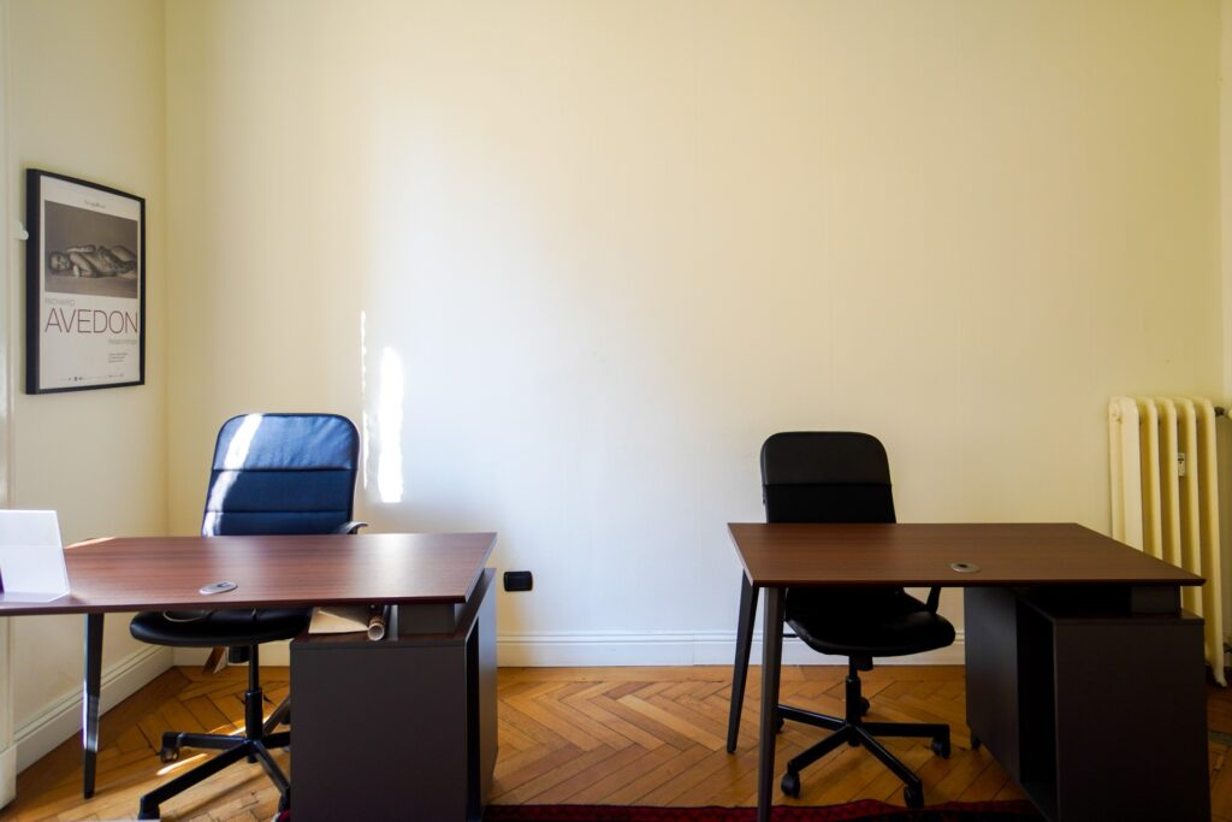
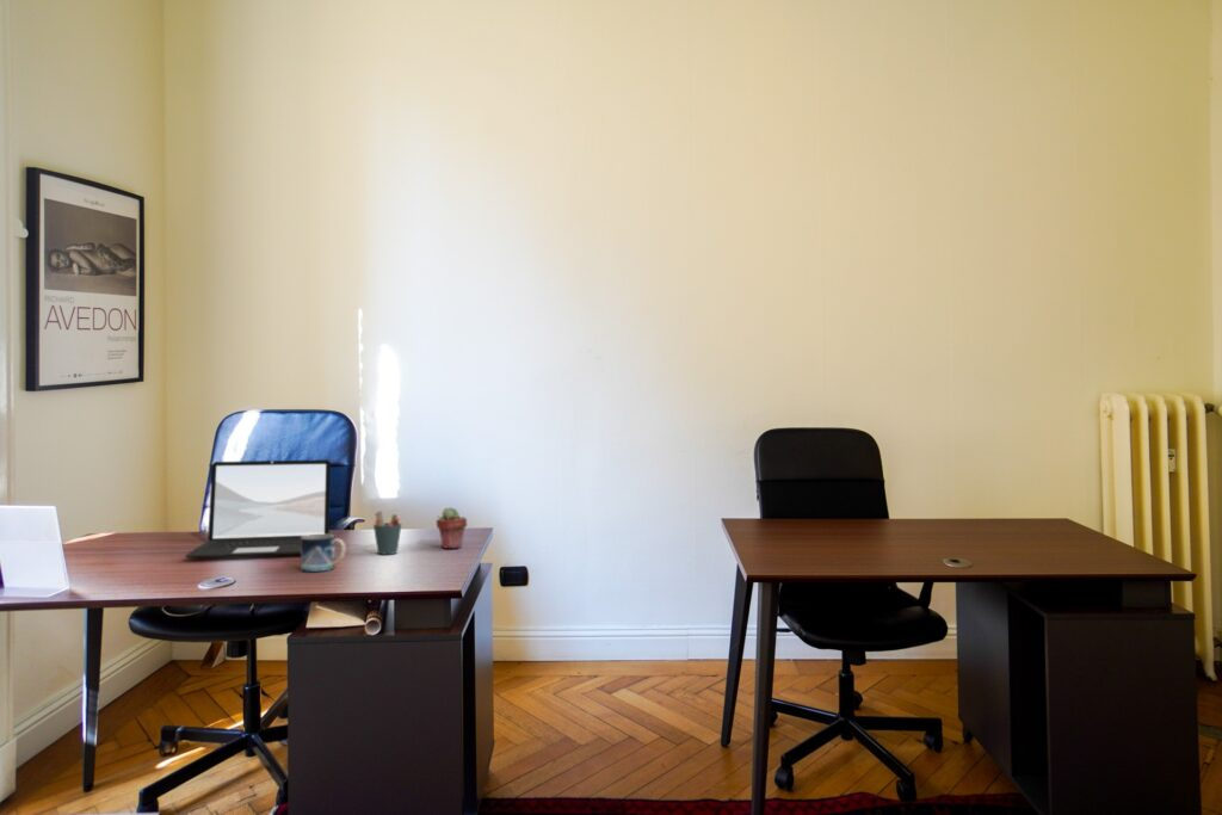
+ laptop (263, 505)
+ potted succulent (451, 526)
+ mug (323, 552)
+ pen holder (387, 530)
